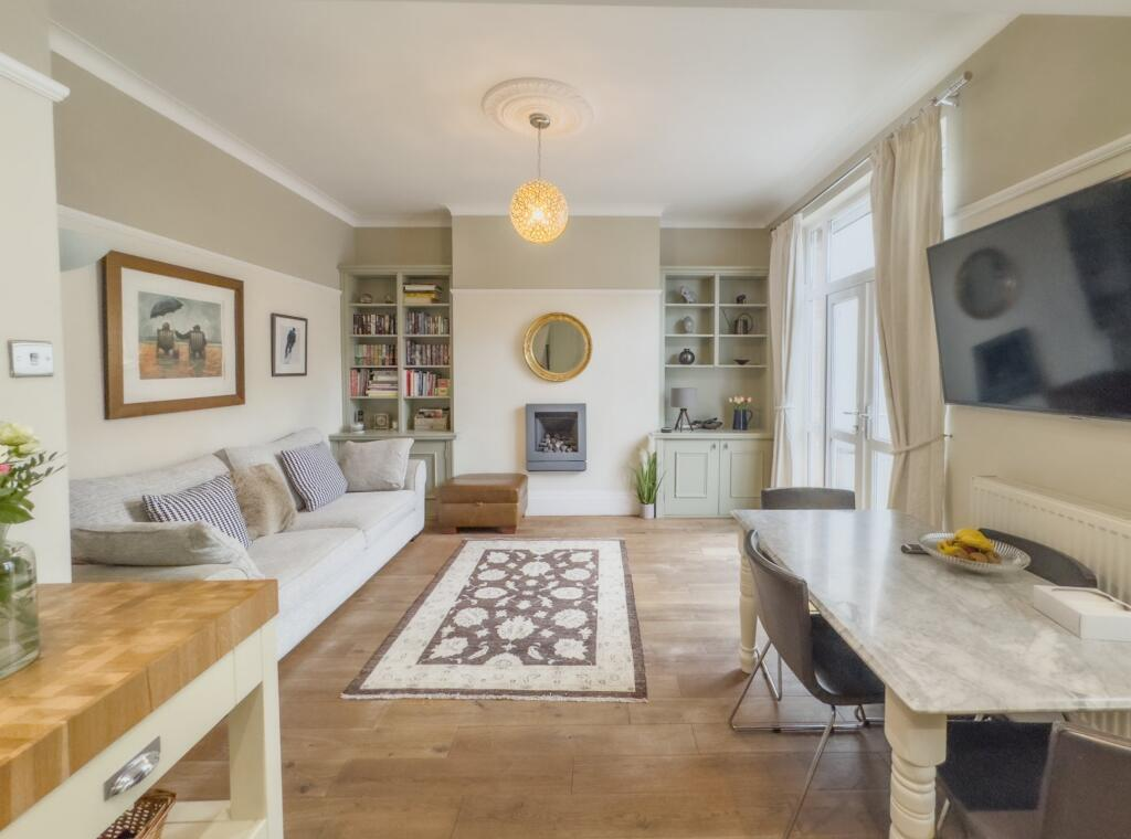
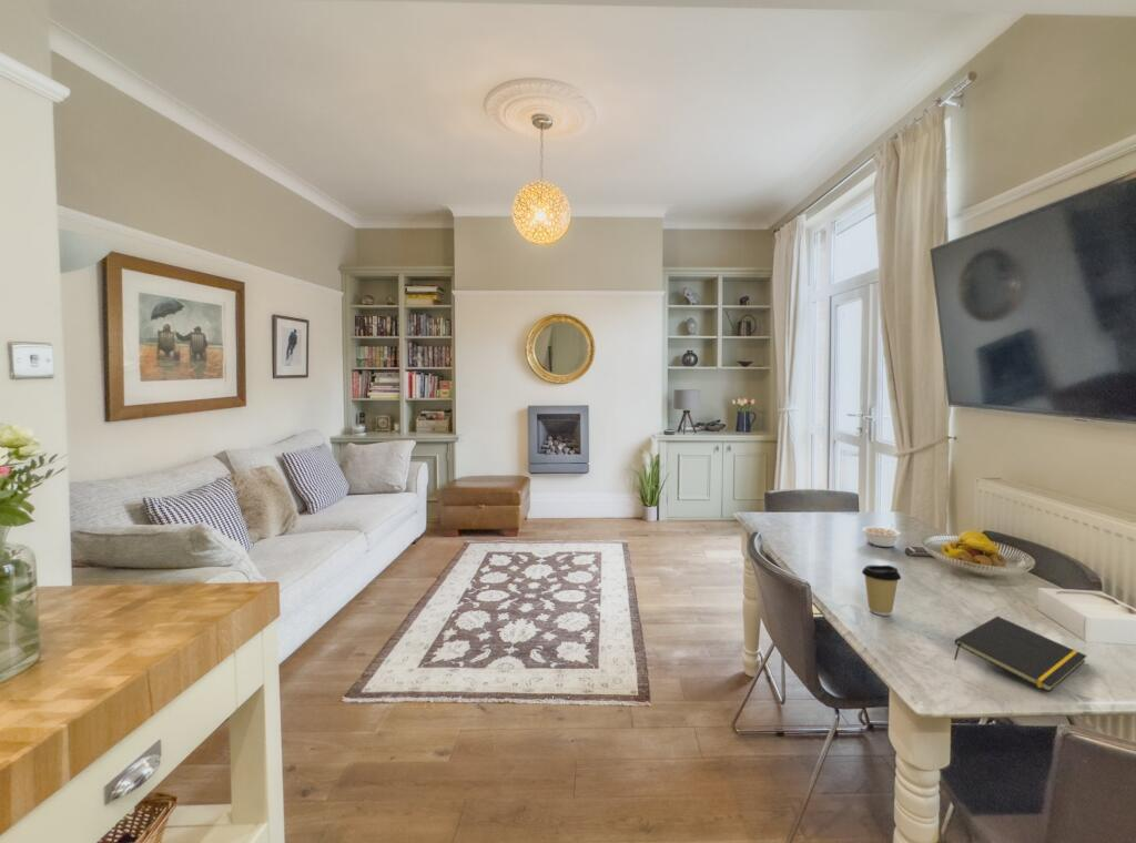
+ legume (880, 535)
+ coffee cup (880, 589)
+ notepad (1020, 649)
